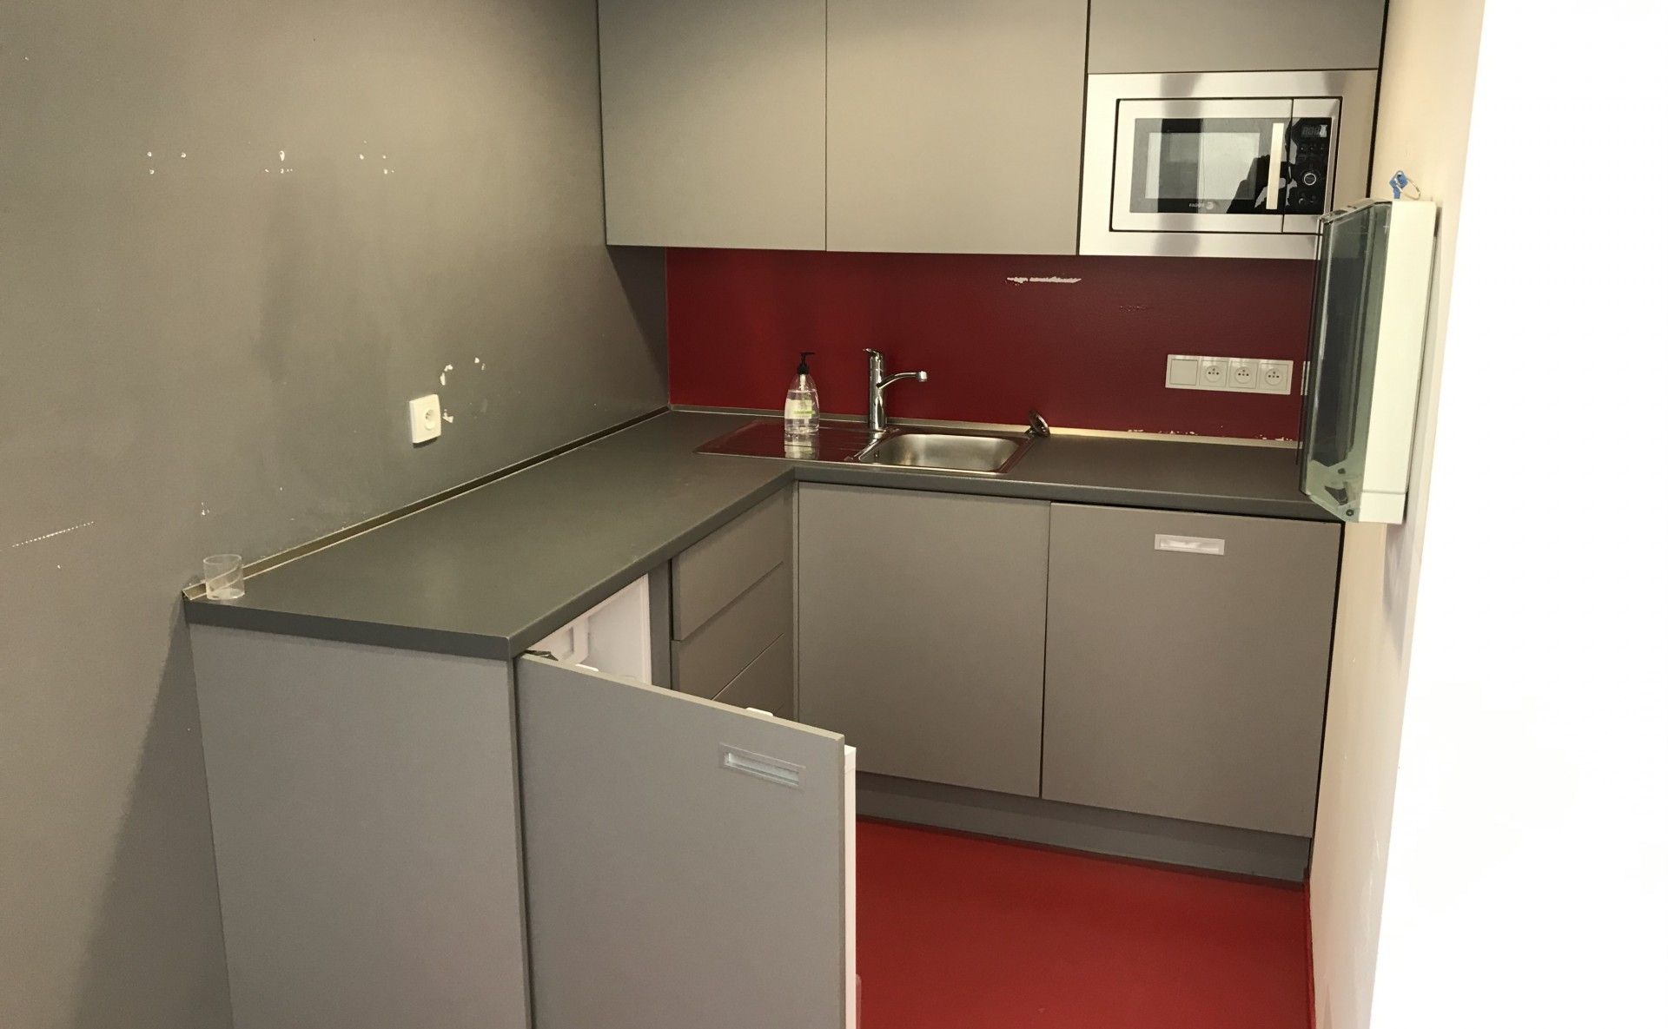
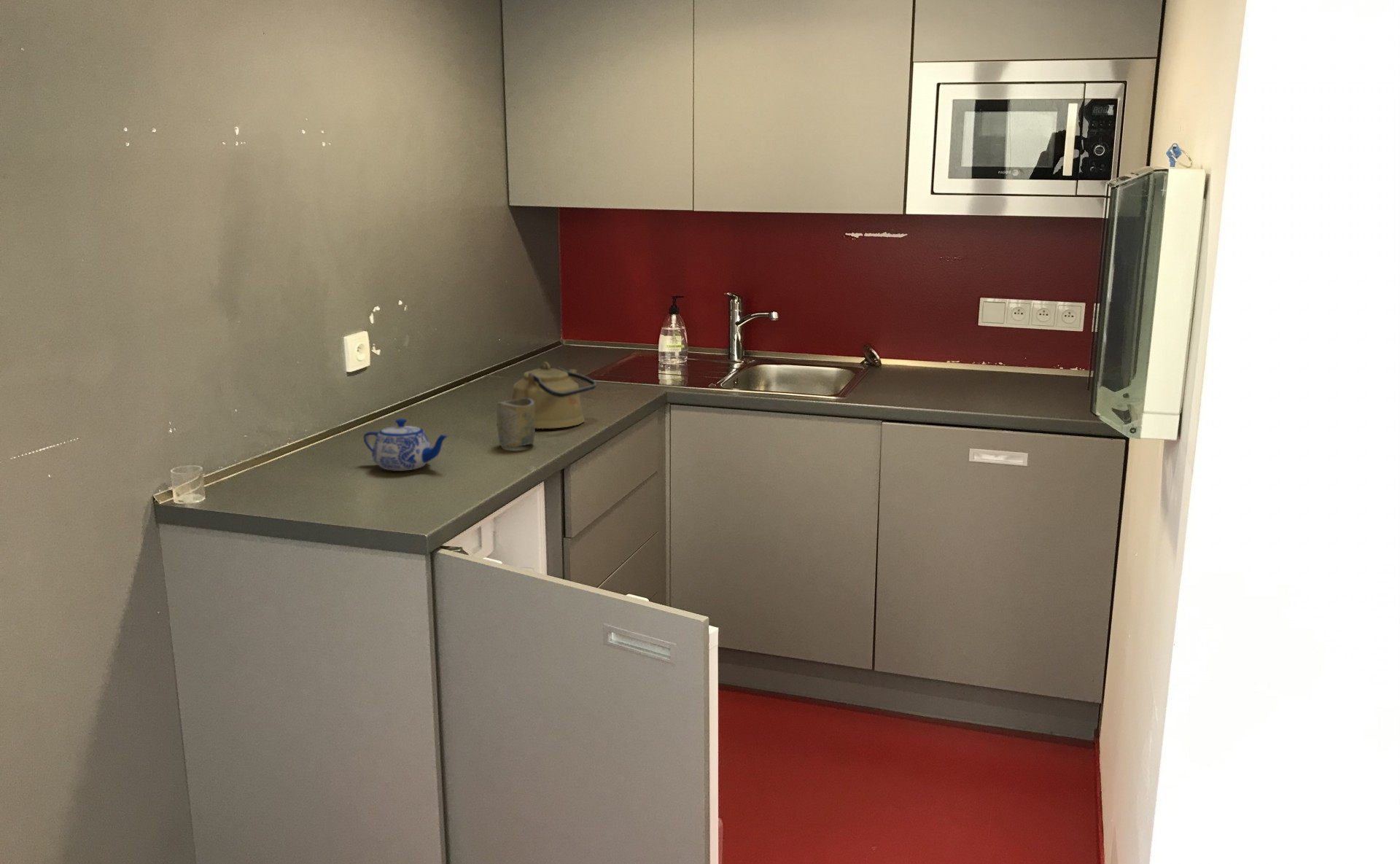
+ teapot (406, 443)
+ kettle (551, 390)
+ cup (516, 423)
